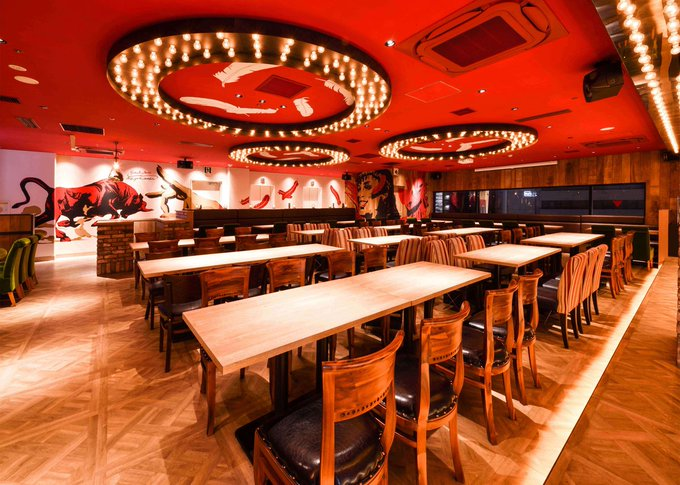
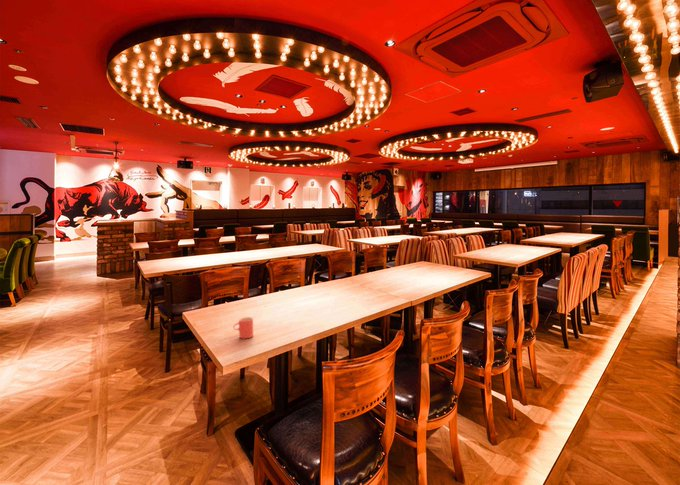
+ cup (243, 328)
